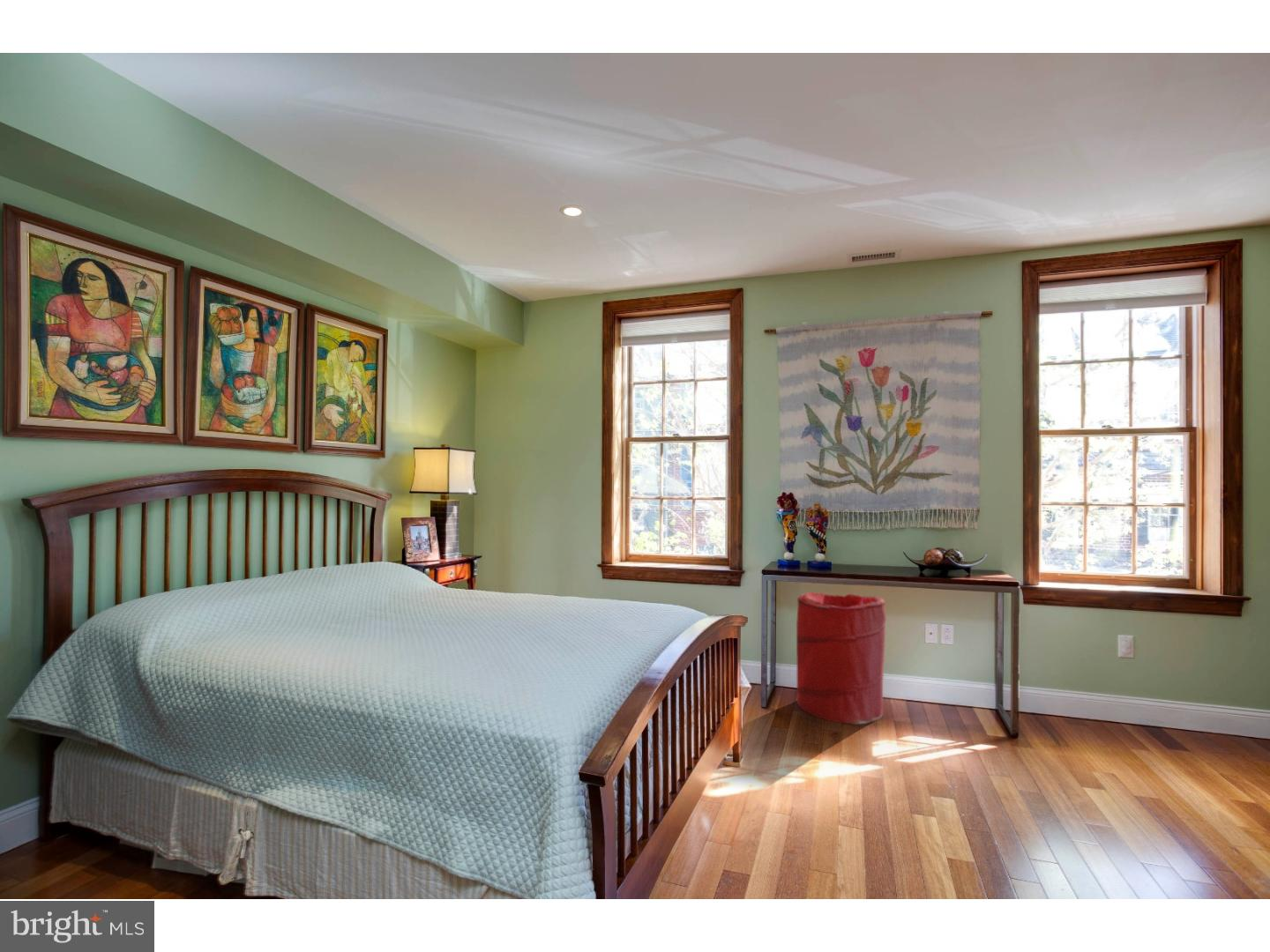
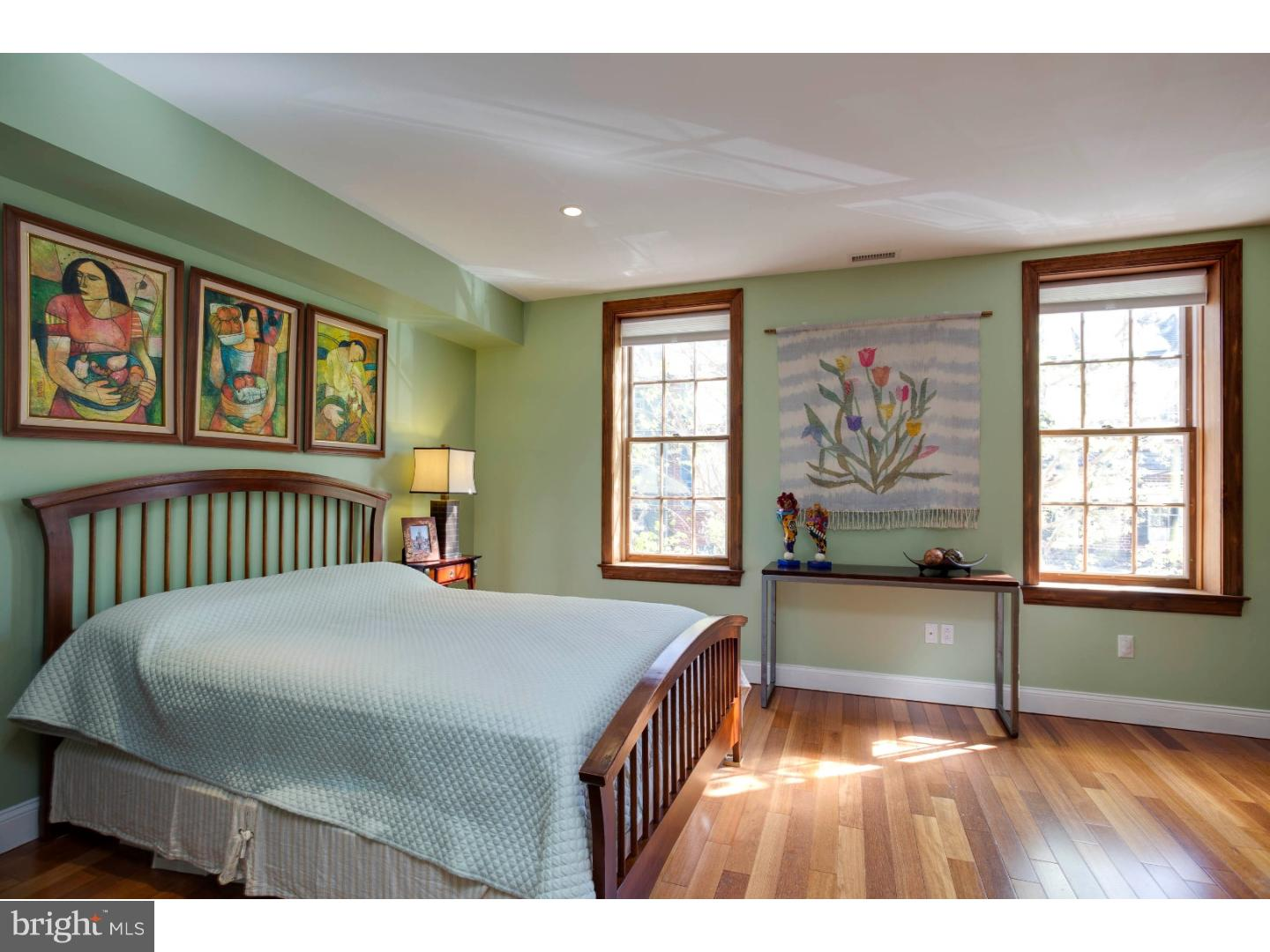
- laundry hamper (840, 651)
